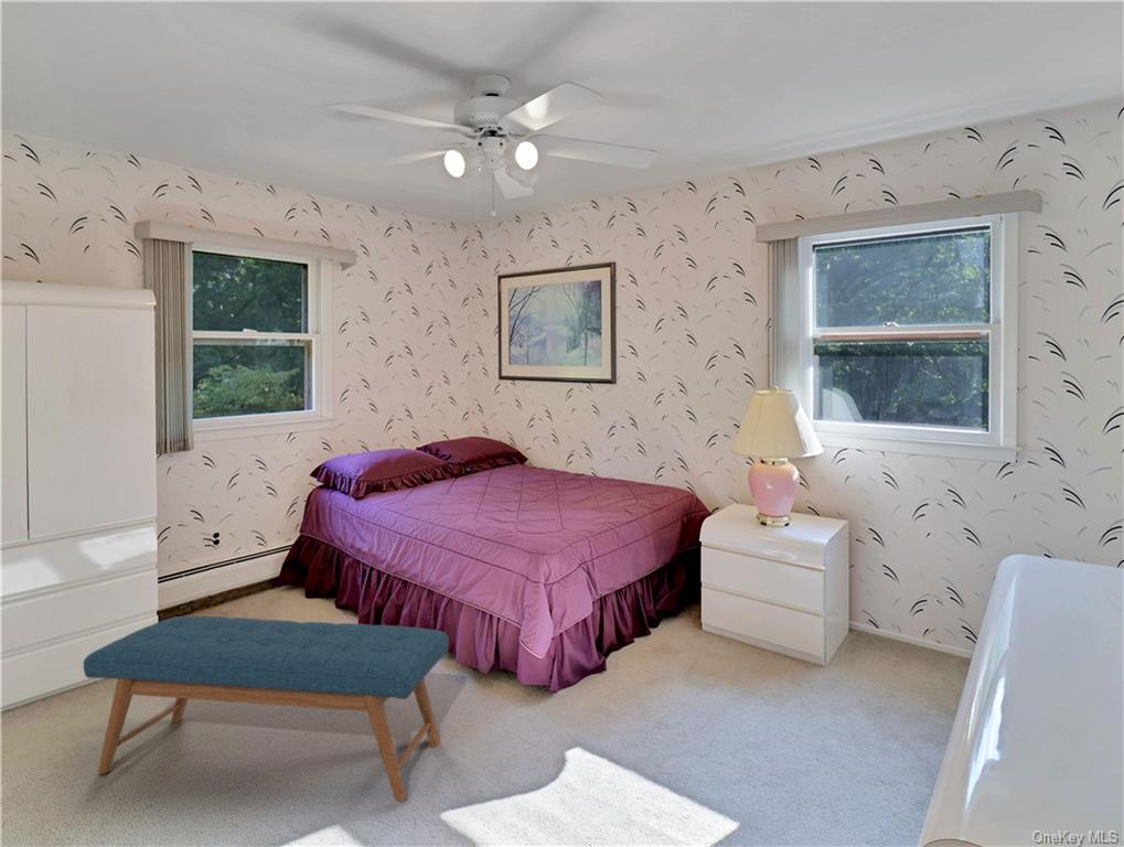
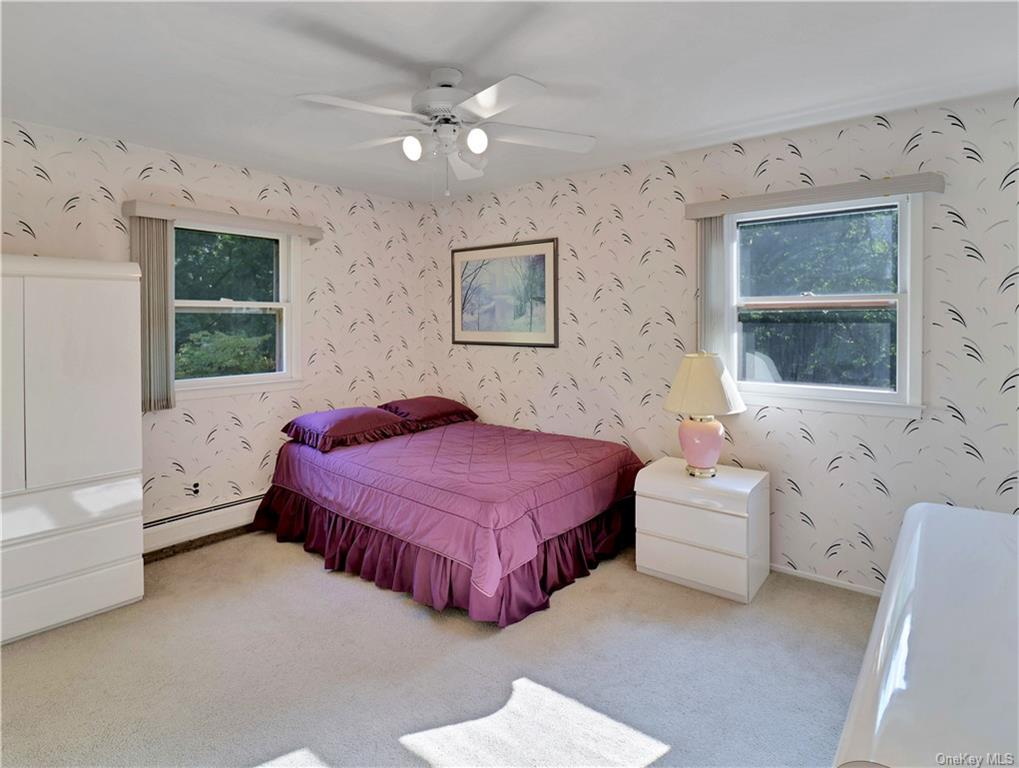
- bench (276, 695)
